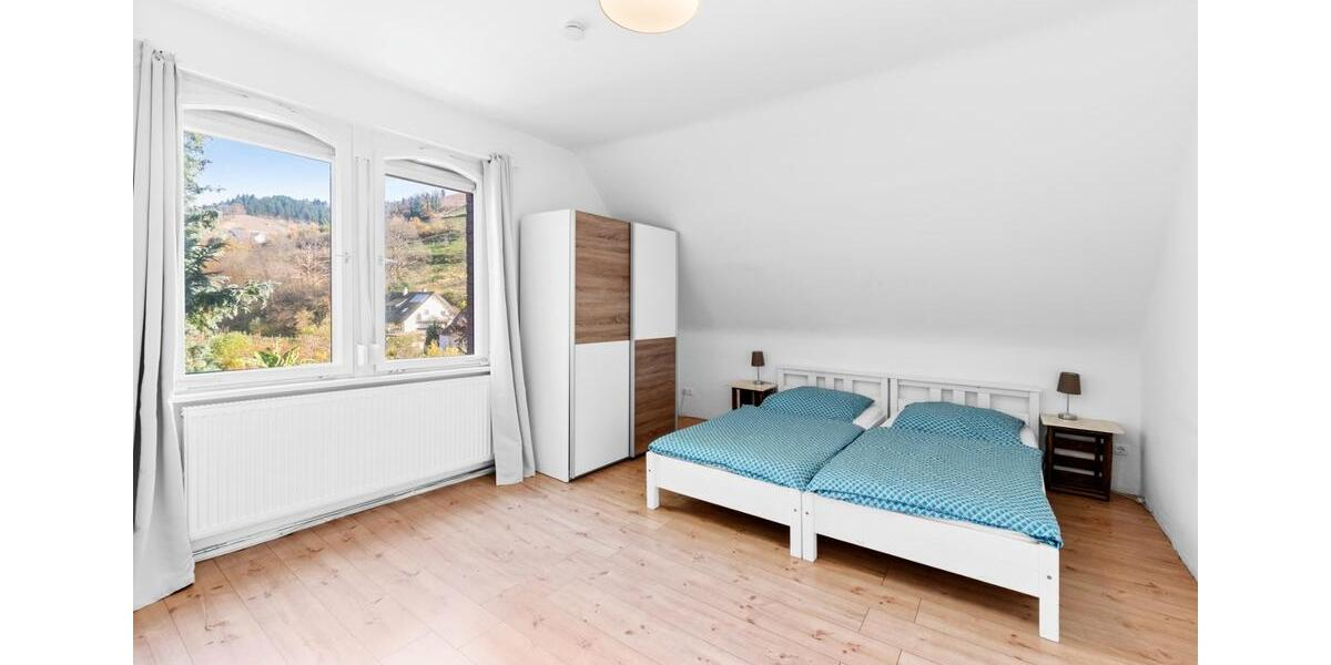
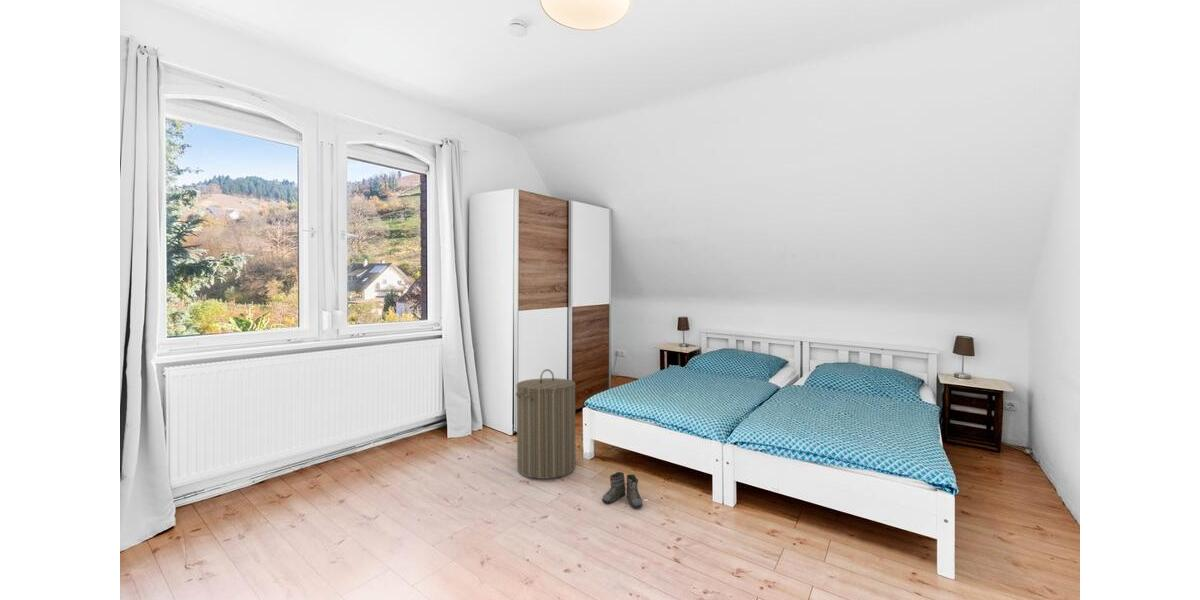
+ boots (622, 488)
+ laundry hamper (546, 418)
